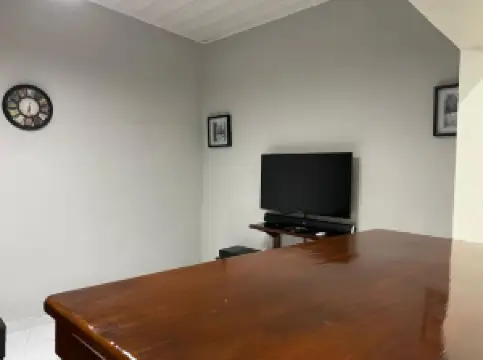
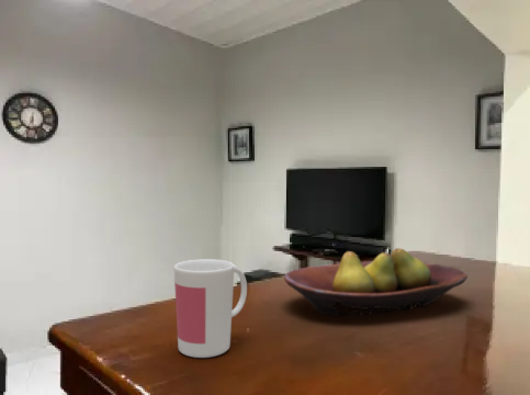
+ fruit bowl (376, 276)
+ mug (213, 303)
